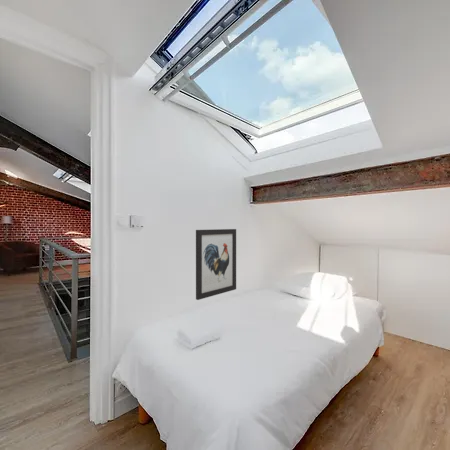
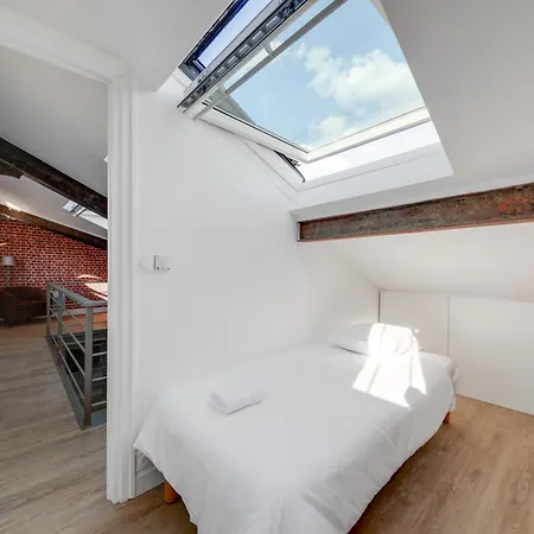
- wall art (217, 261)
